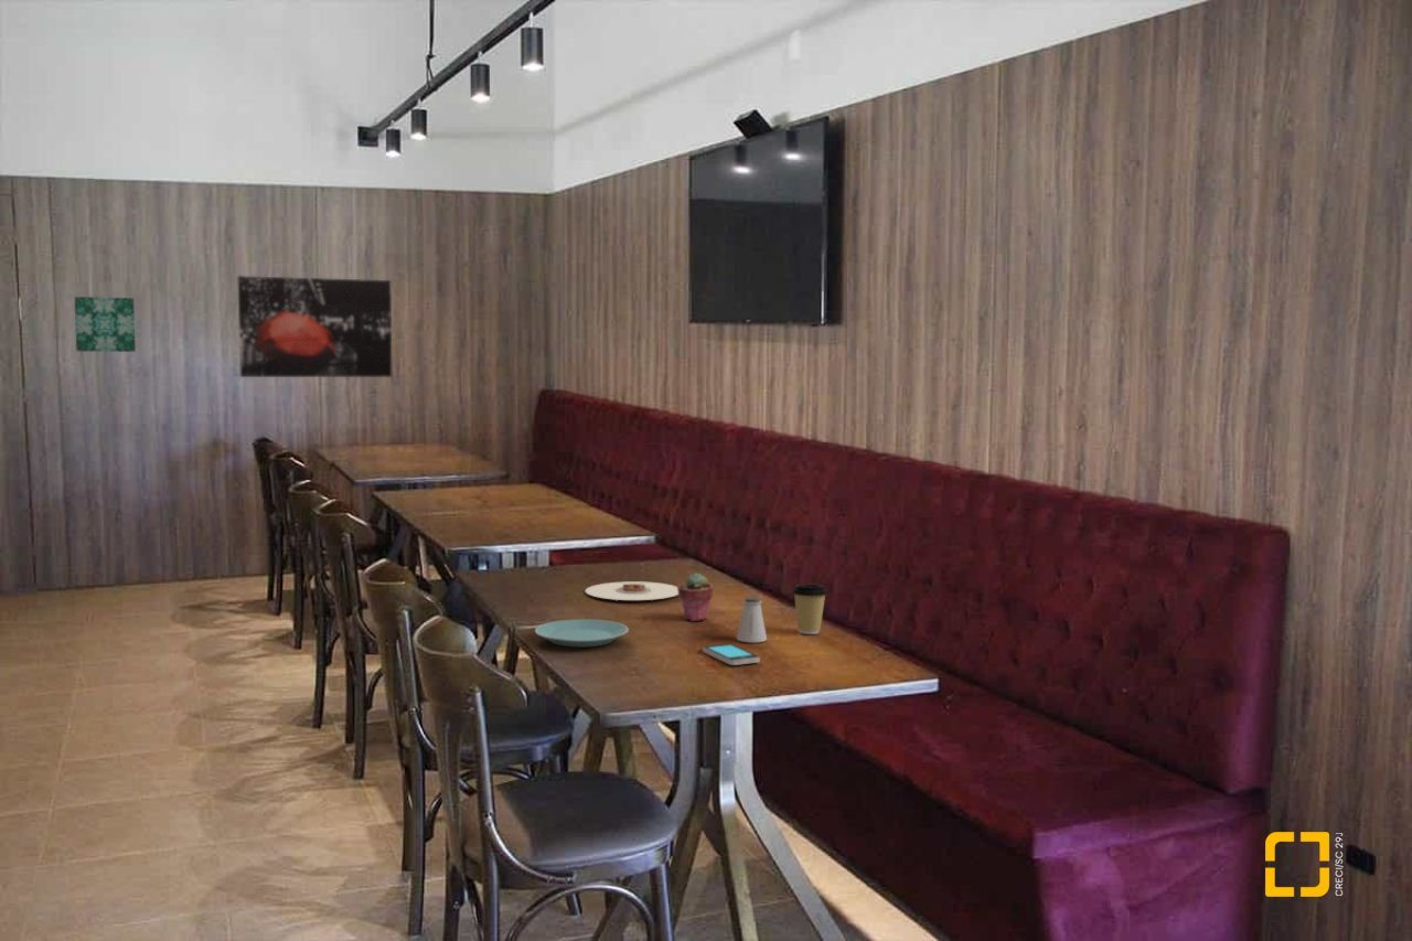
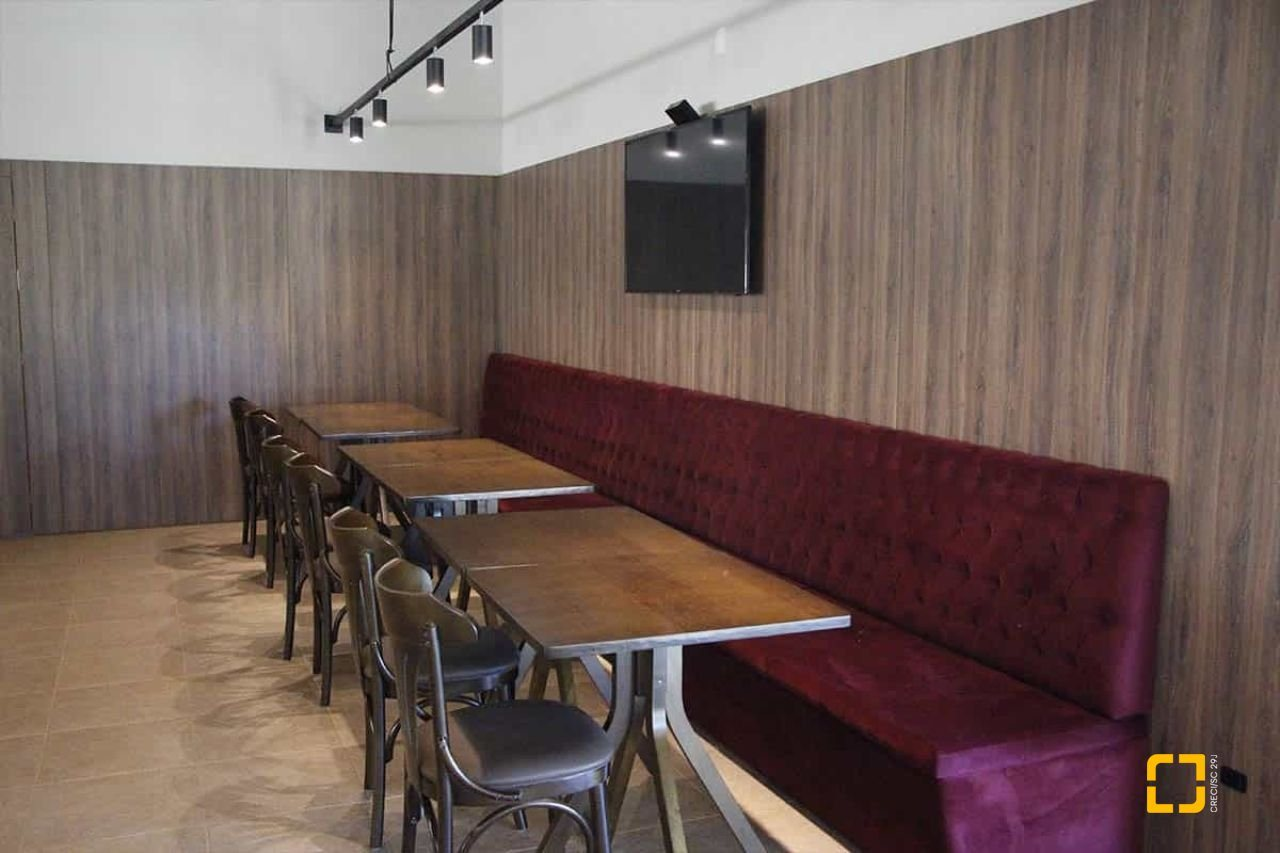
- wall art (105, 324)
- wall art (317, 328)
- plate (633, 586)
- potted succulent (695, 595)
- smartphone (730, 653)
- saltshaker (751, 618)
- coffee cup (809, 608)
- plate (581, 633)
